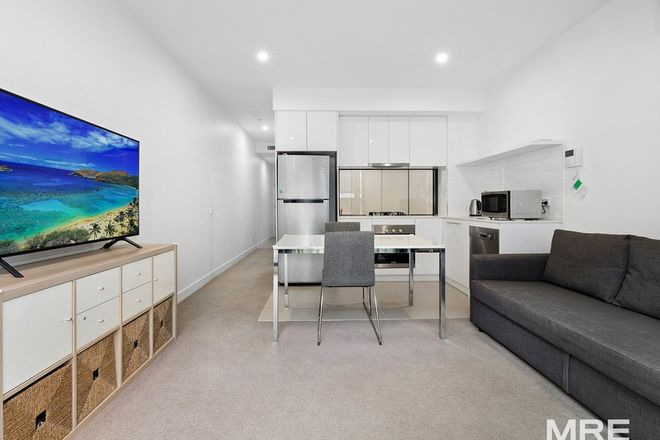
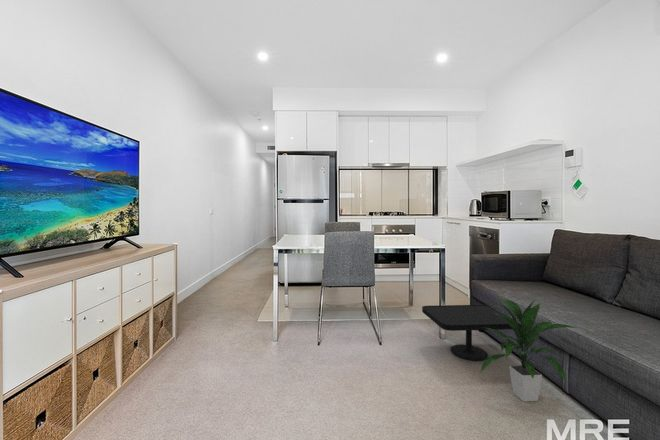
+ side table (468, 333)
+ indoor plant (520, 345)
